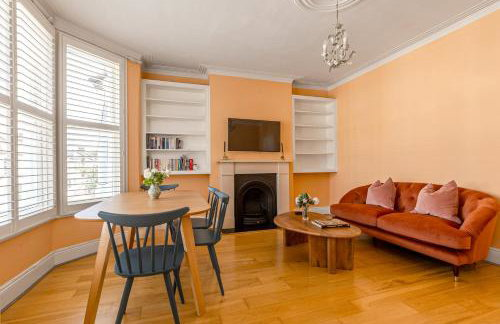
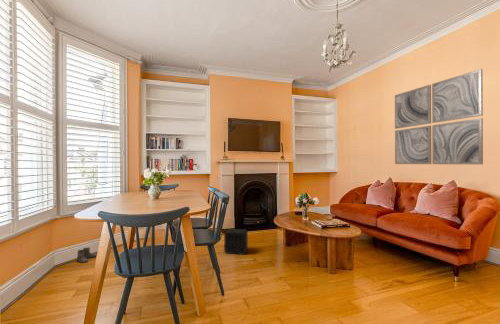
+ boots (85, 254)
+ air purifier (236, 241)
+ wall art (432, 125)
